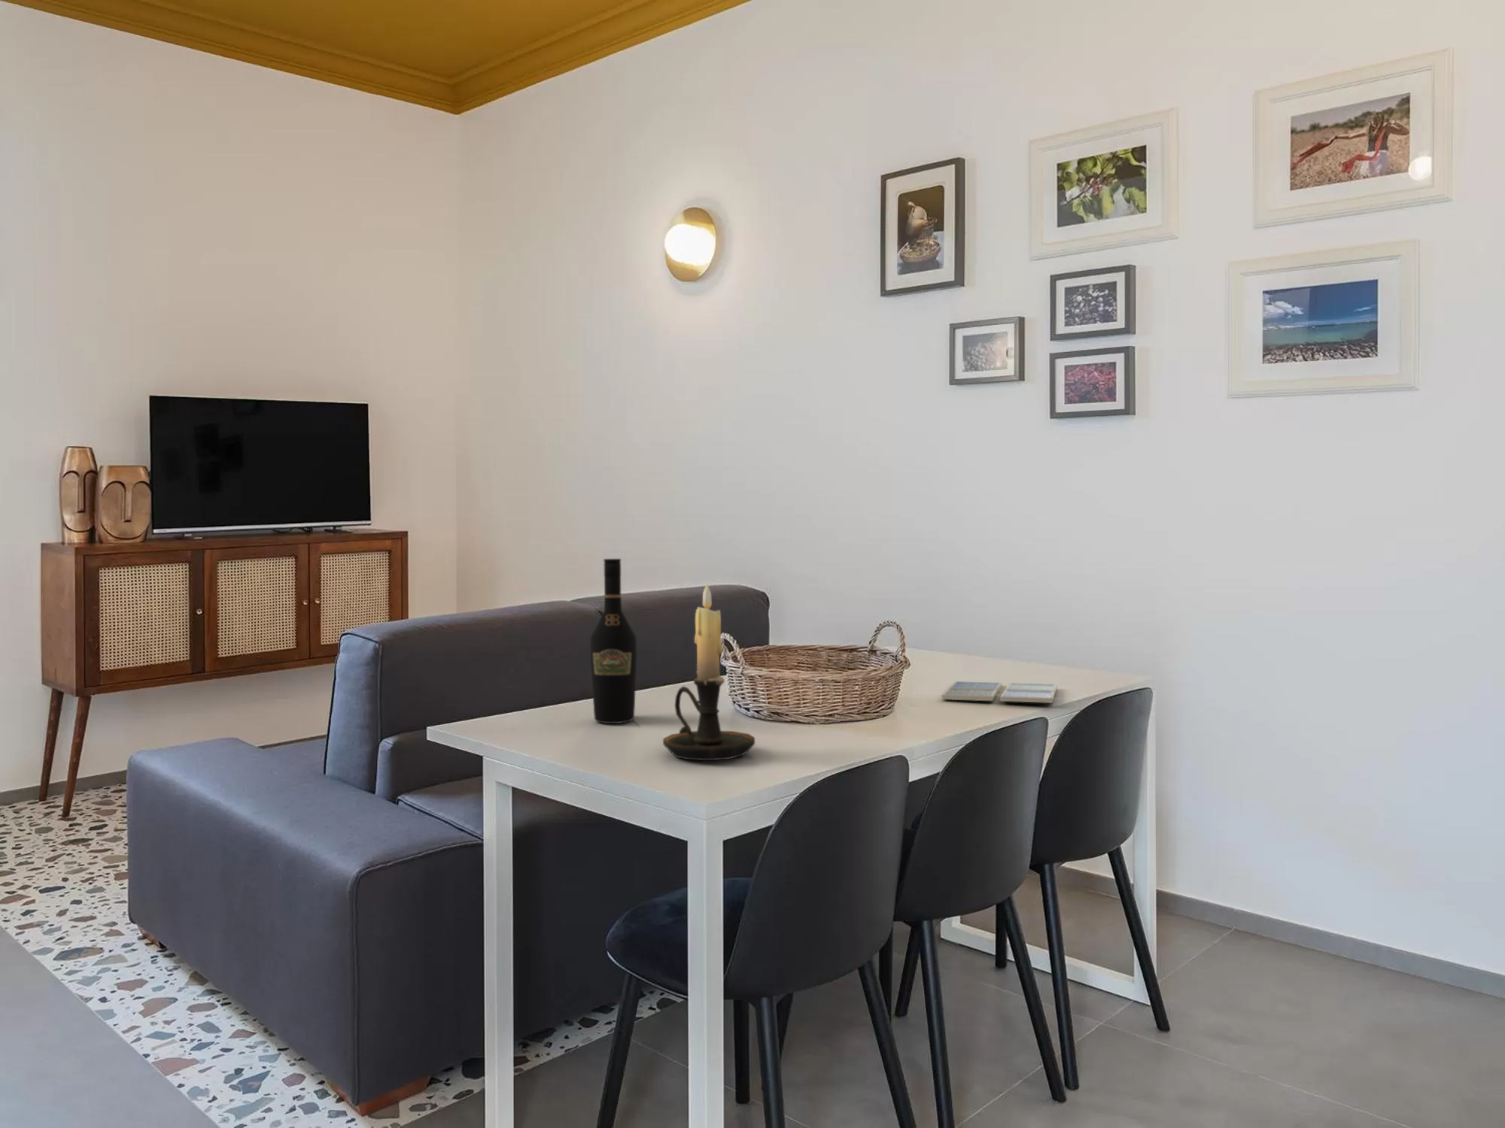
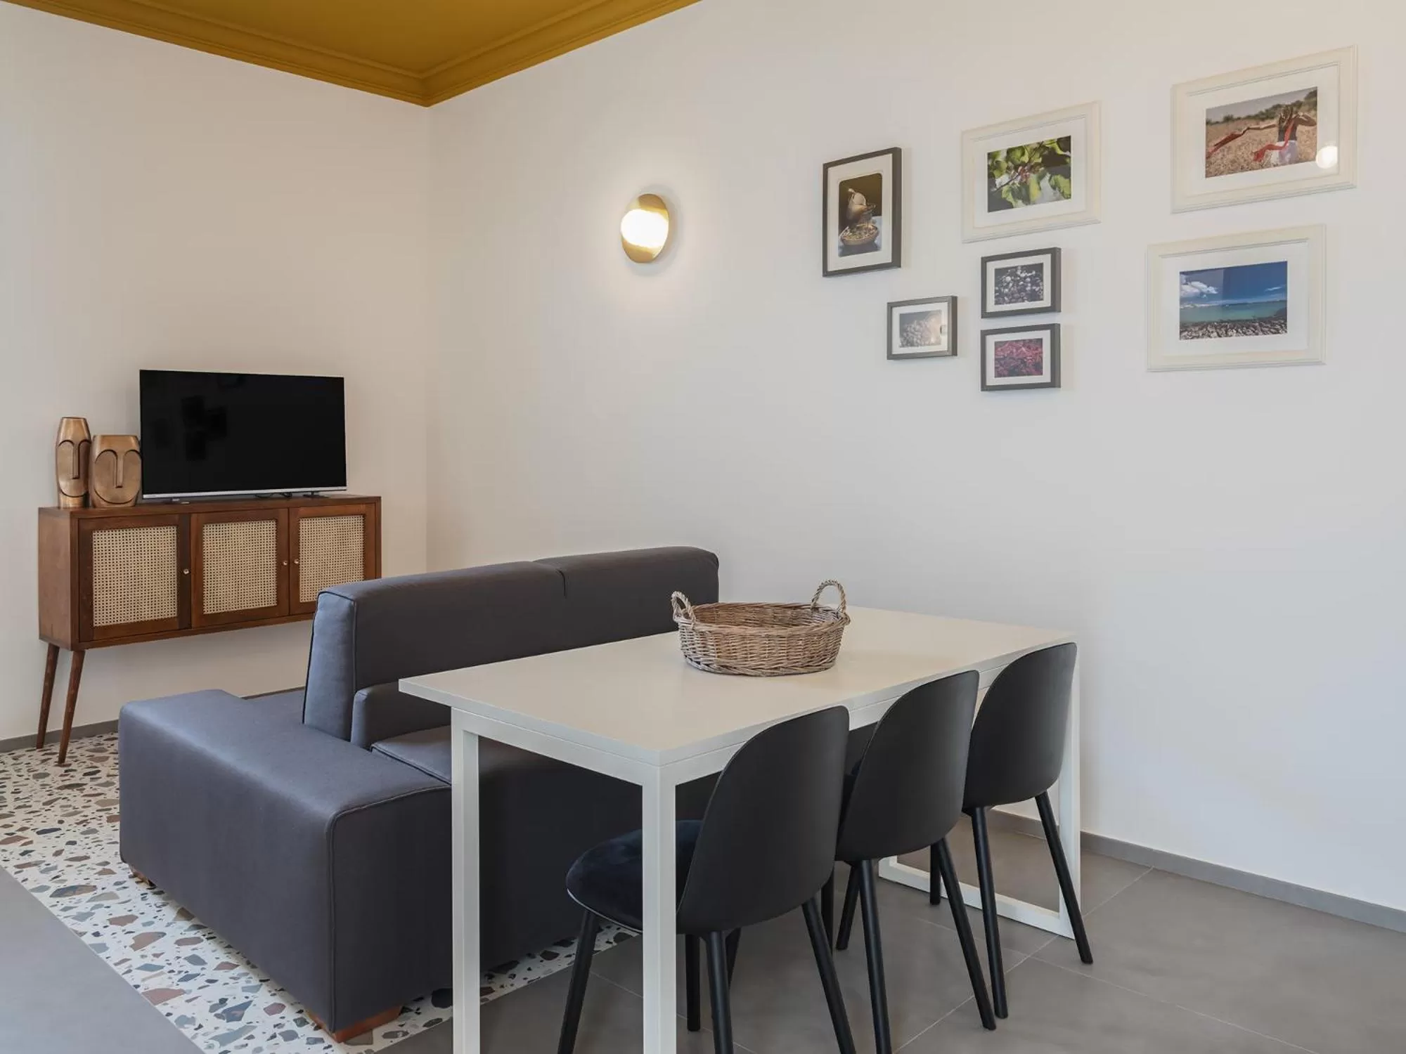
- drink coaster (1003, 693)
- wine bottle (614, 639)
- candle holder (702, 666)
